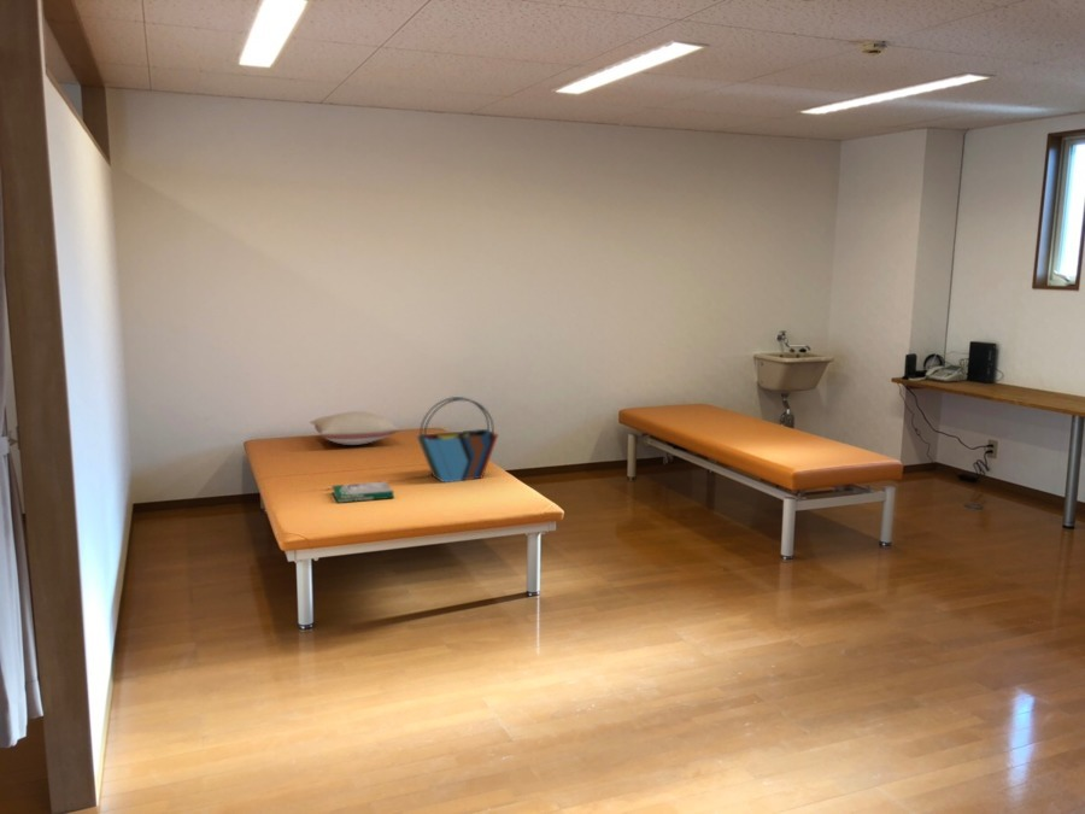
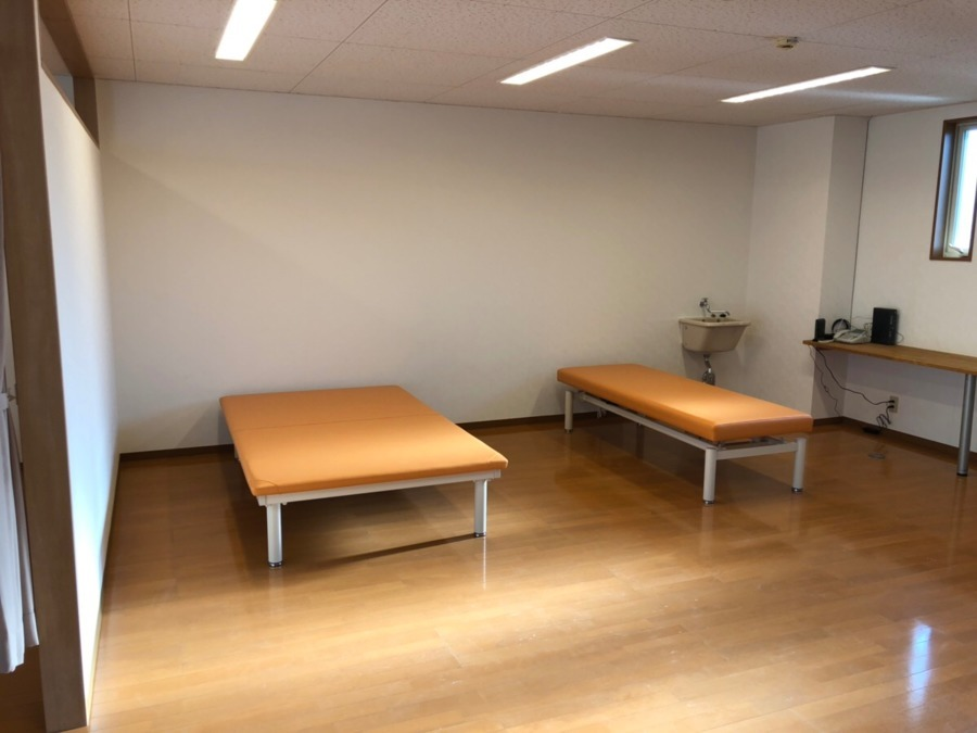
- tote bag (457, 438)
- book (362, 491)
- pillow (353, 426)
